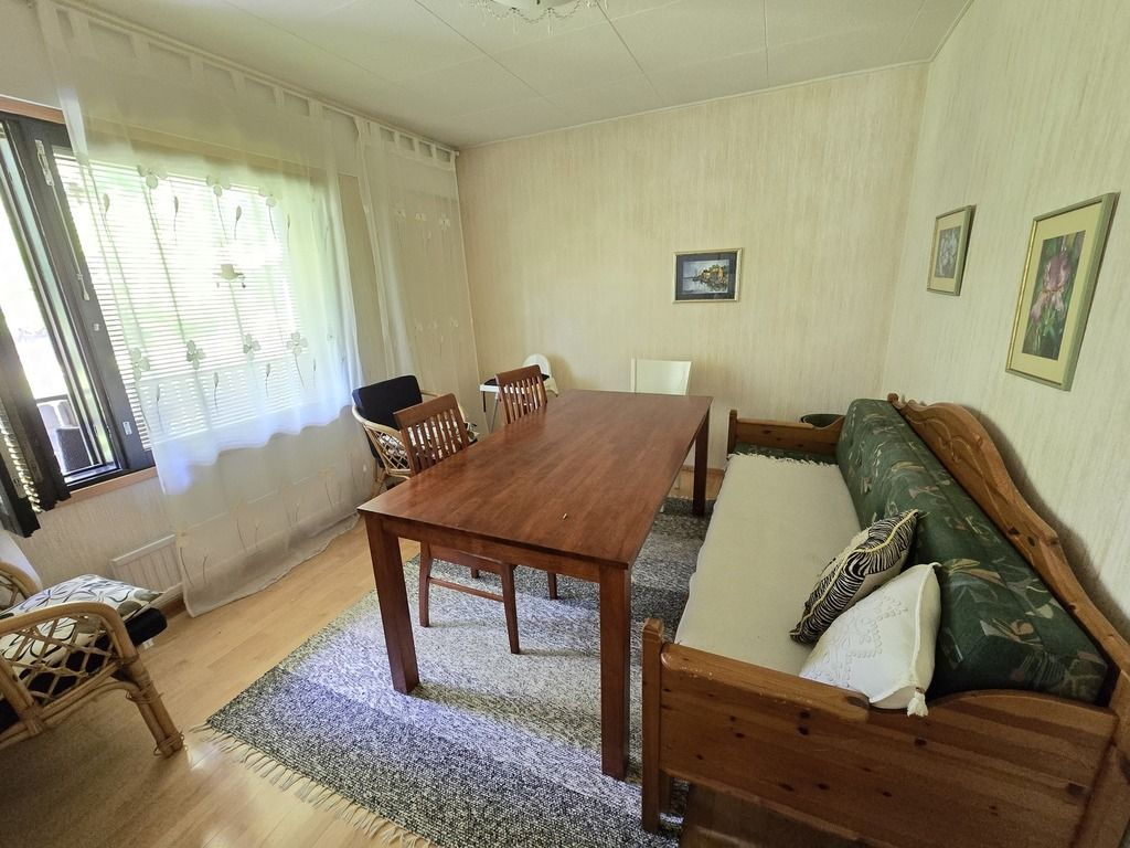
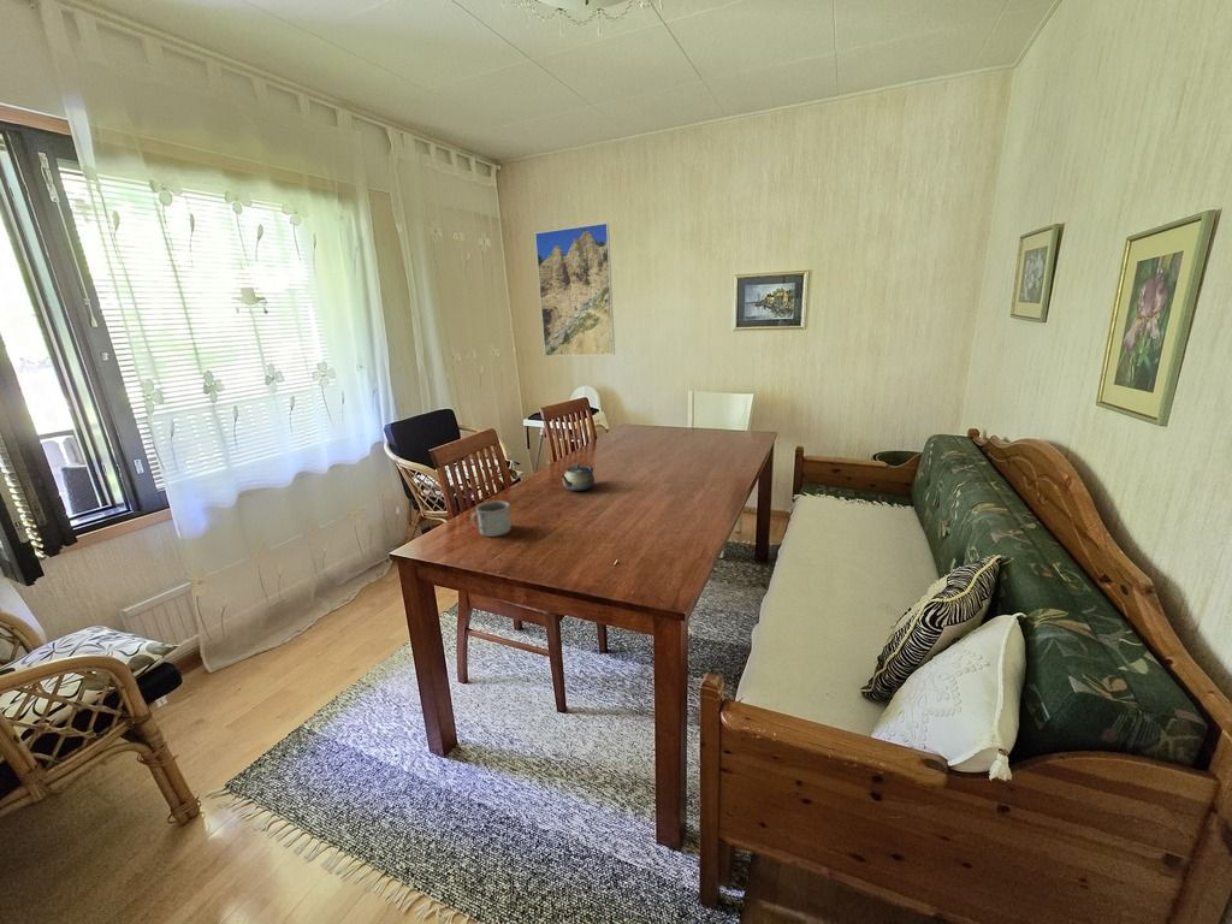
+ teapot (576, 476)
+ mug (492, 519)
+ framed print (574, 294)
